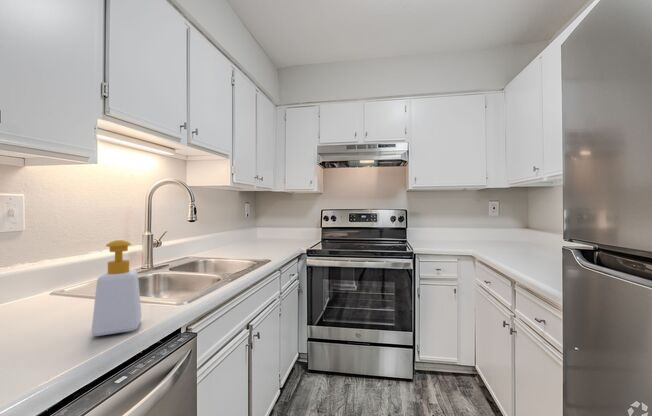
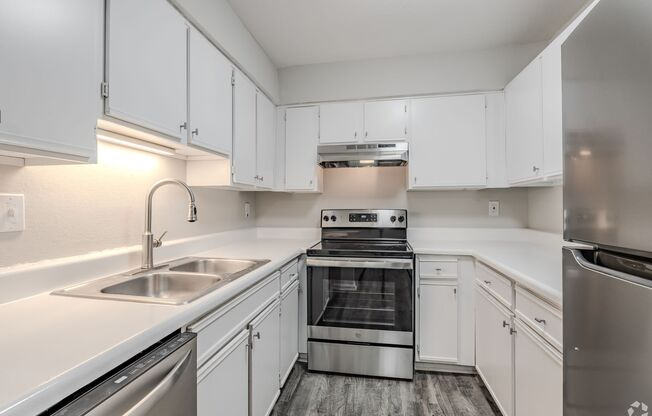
- soap bottle (119, 282)
